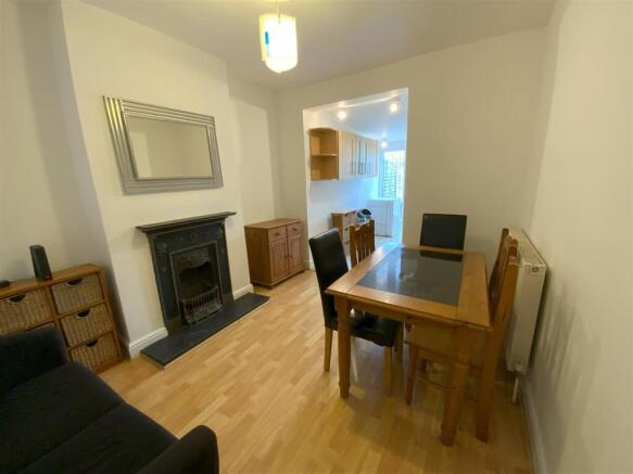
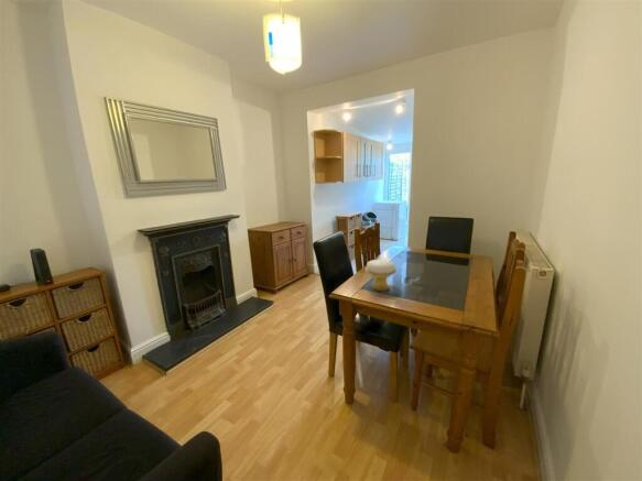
+ candle holder (380, 274)
